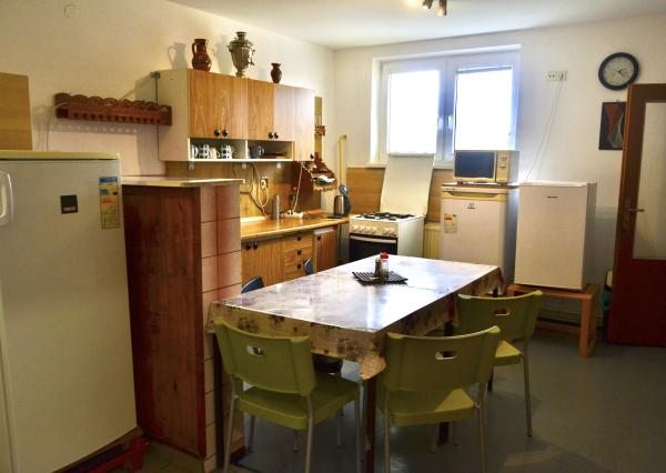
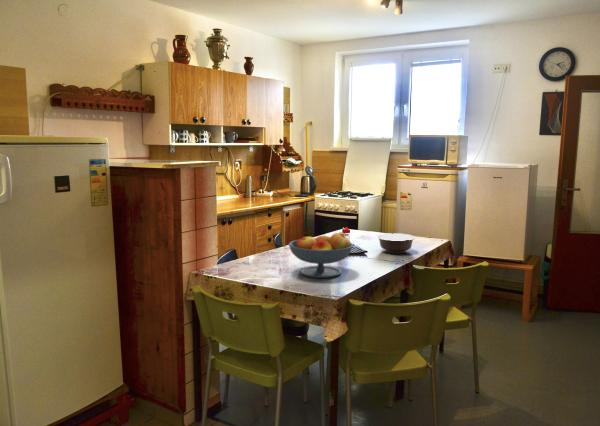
+ fruit bowl (320, 253)
+ bowl (395, 243)
